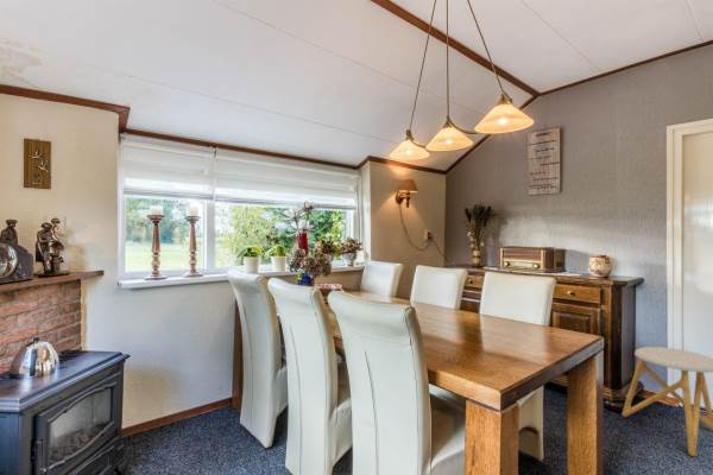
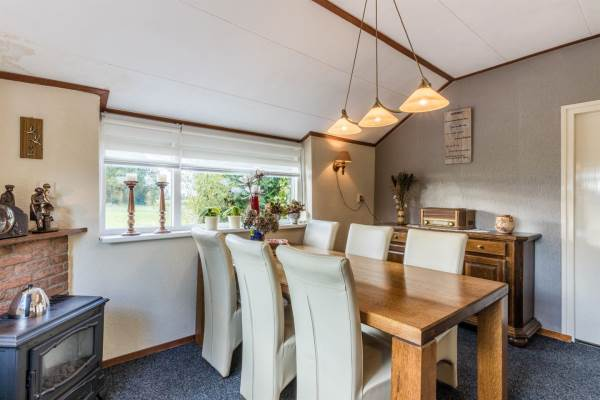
- stool (667, 392)
